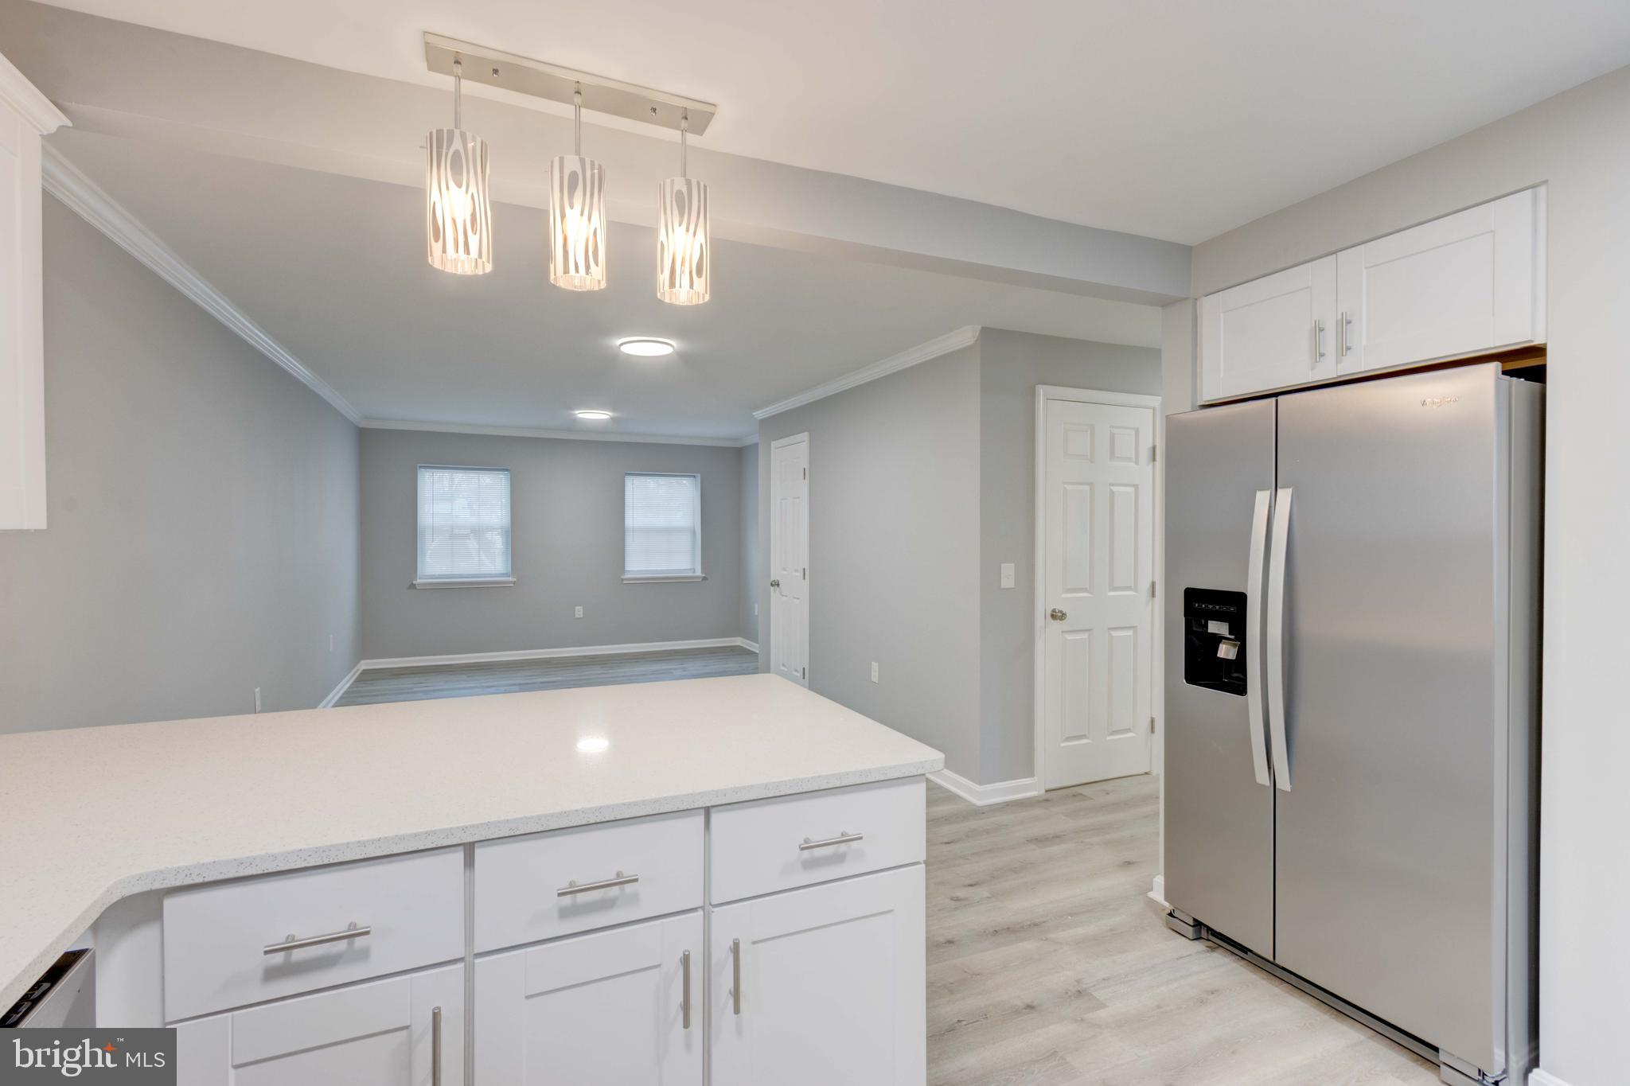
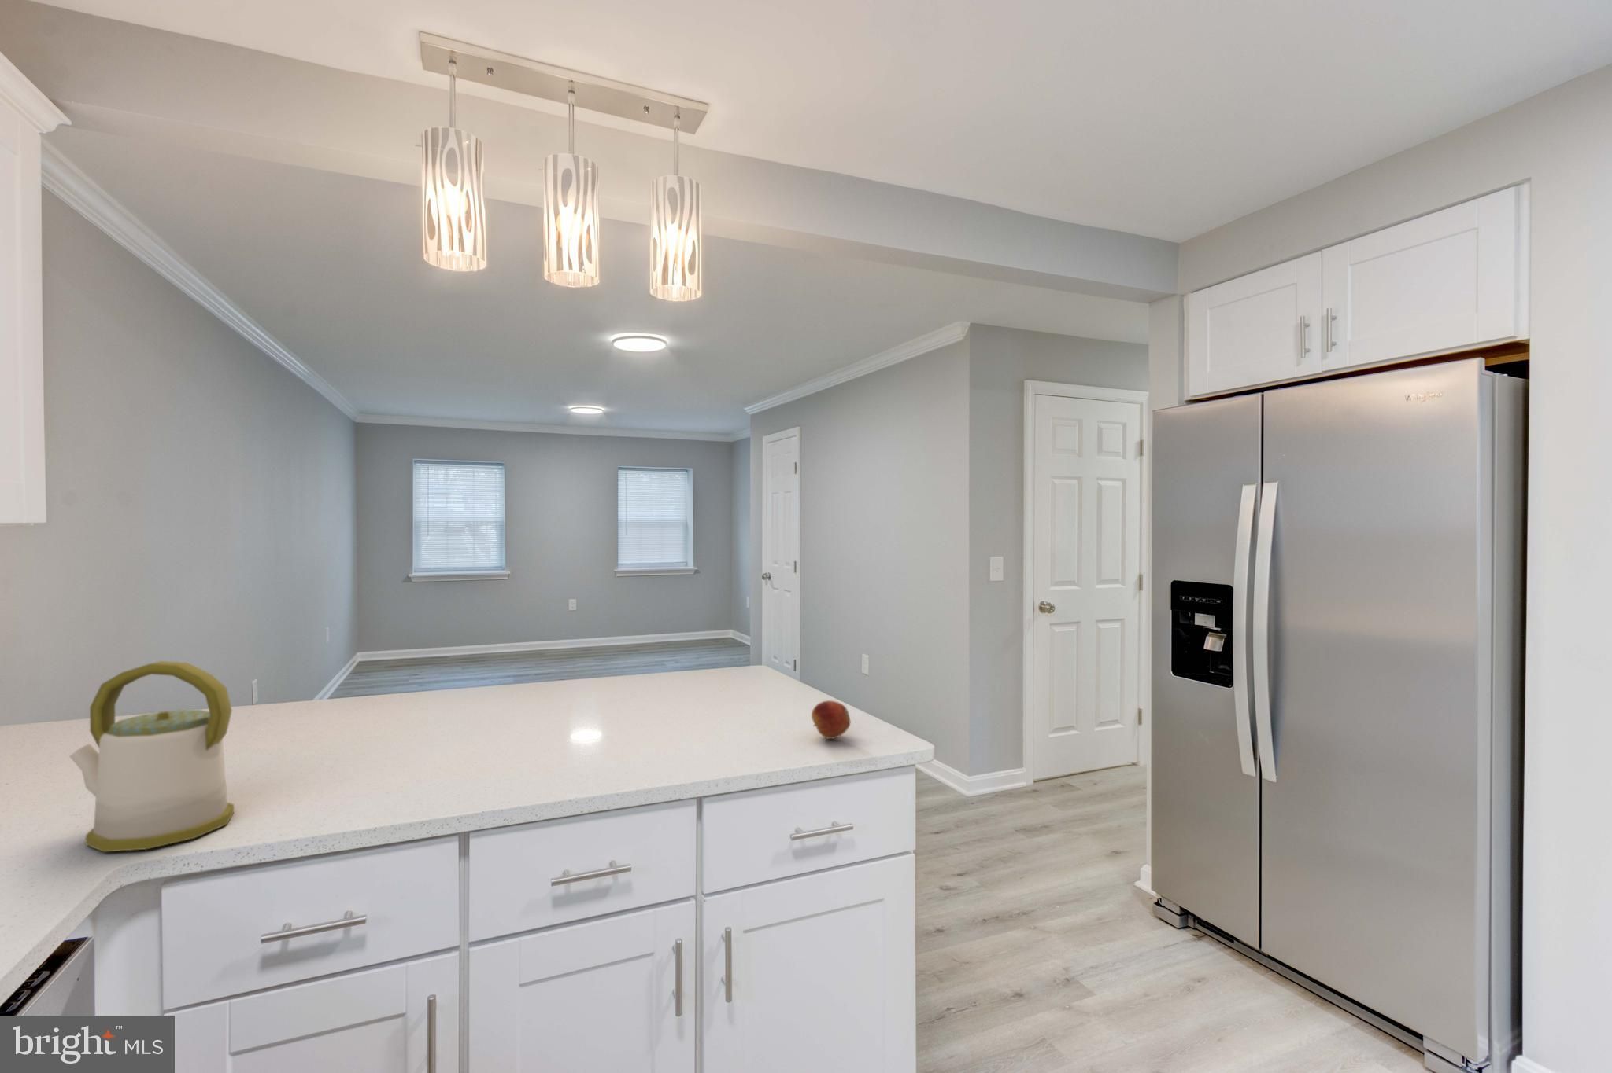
+ kettle (151, 745)
+ fruit (831, 720)
